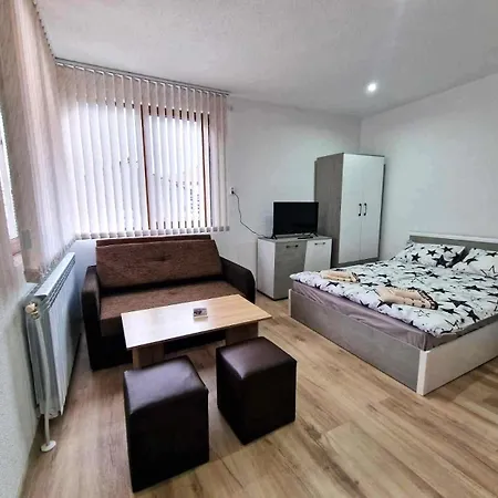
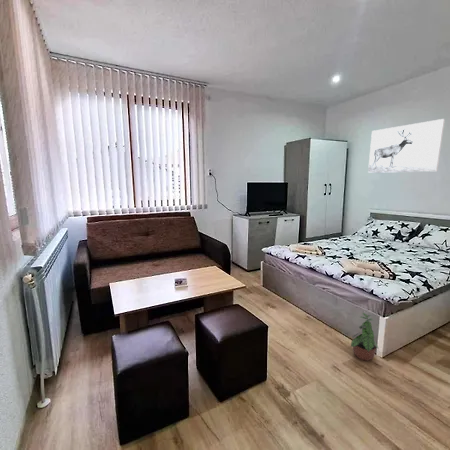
+ potted plant (365, 335)
+ wall art (401, 149)
